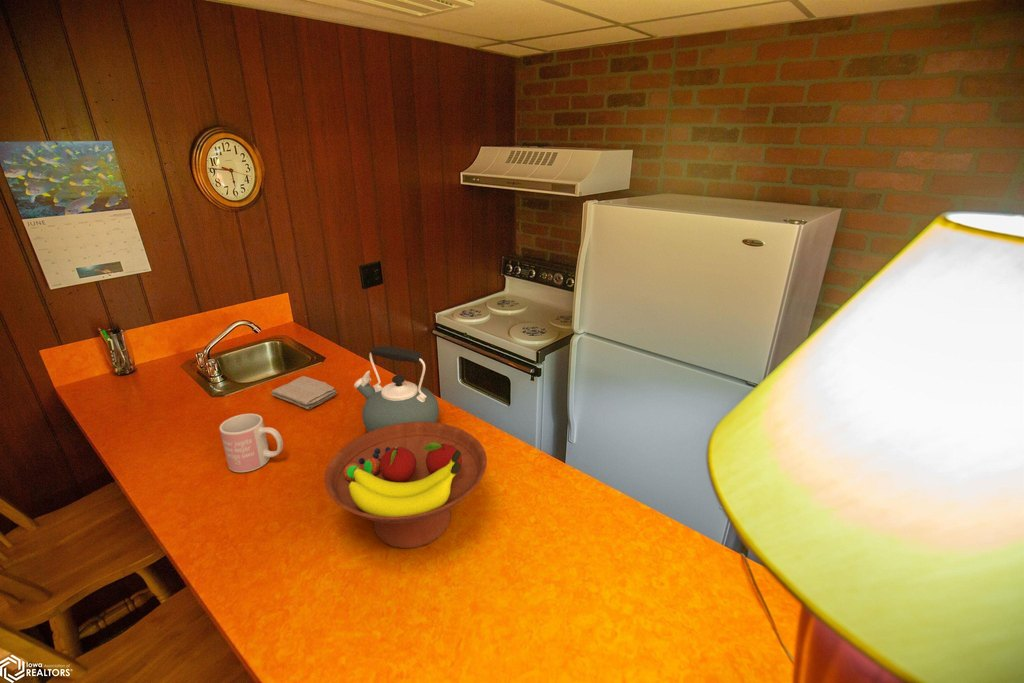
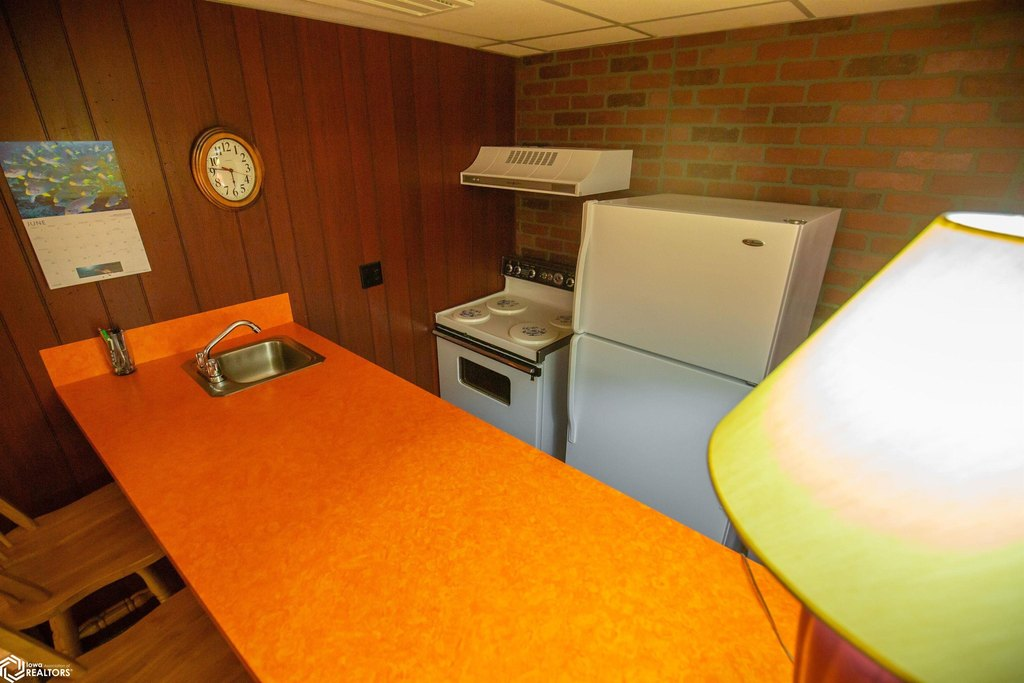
- mug (252, 442)
- fruit bowl (409, 481)
- kettle (392, 388)
- washcloth (304, 391)
